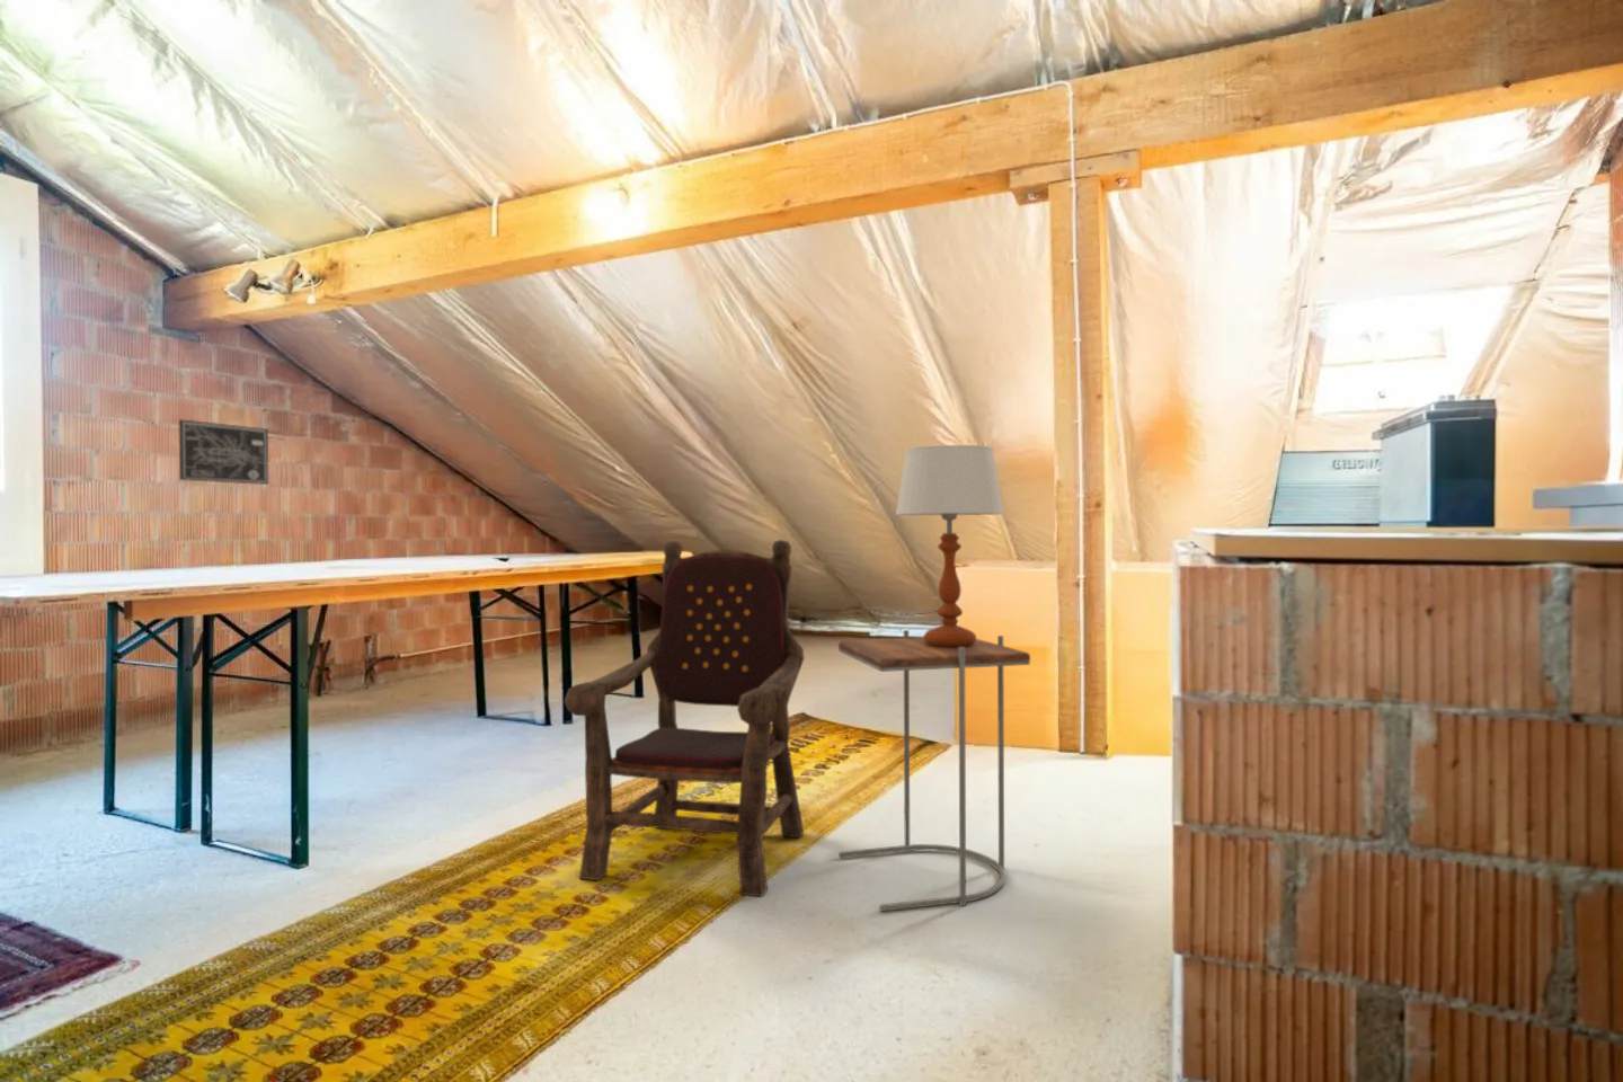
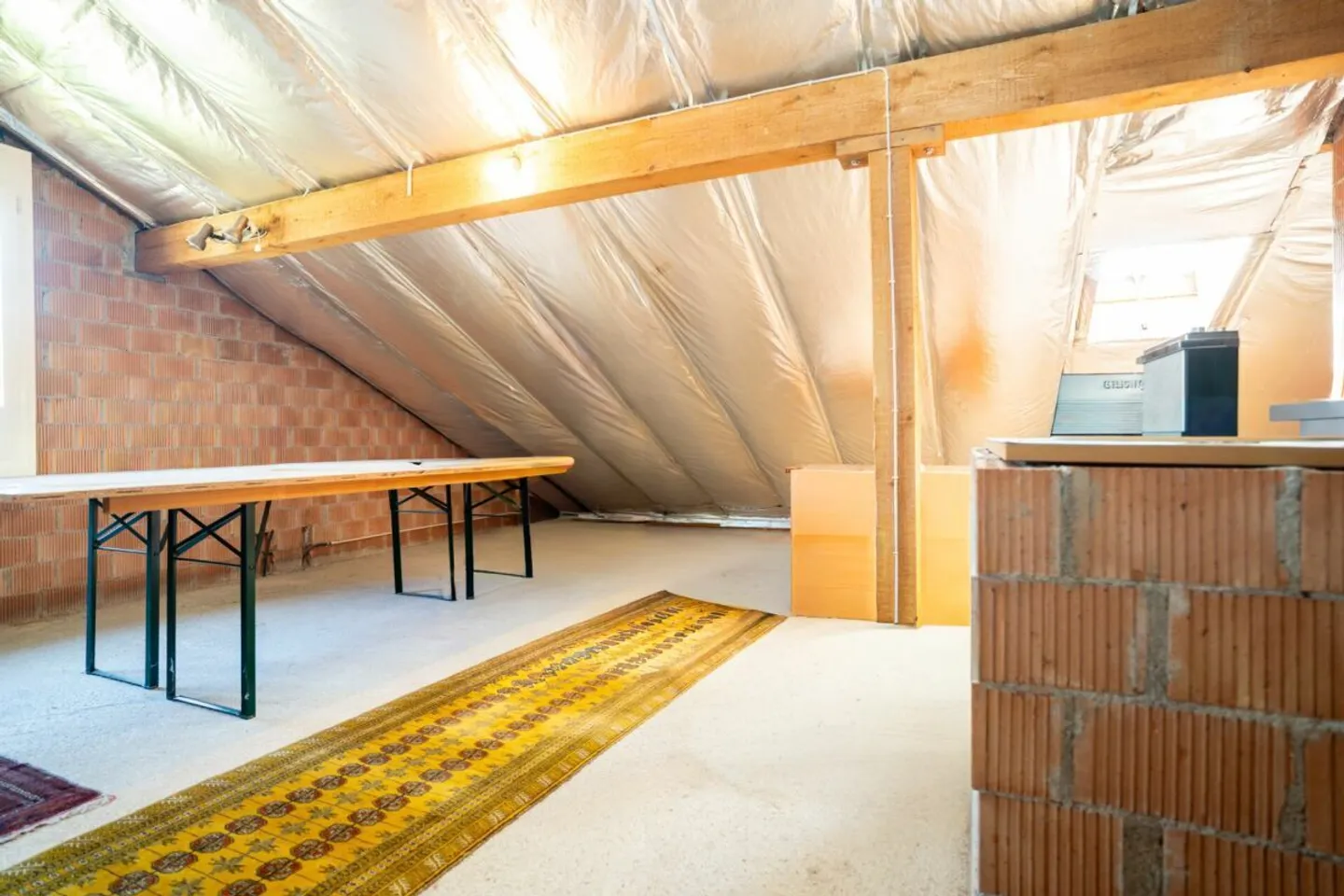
- table lamp (949, 546)
- wall art (226, 453)
- side table (908, 756)
- armchair (700, 698)
